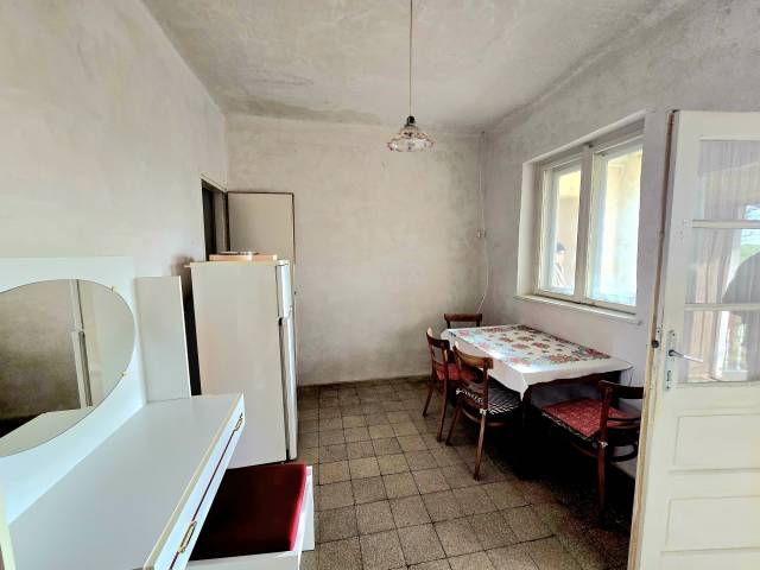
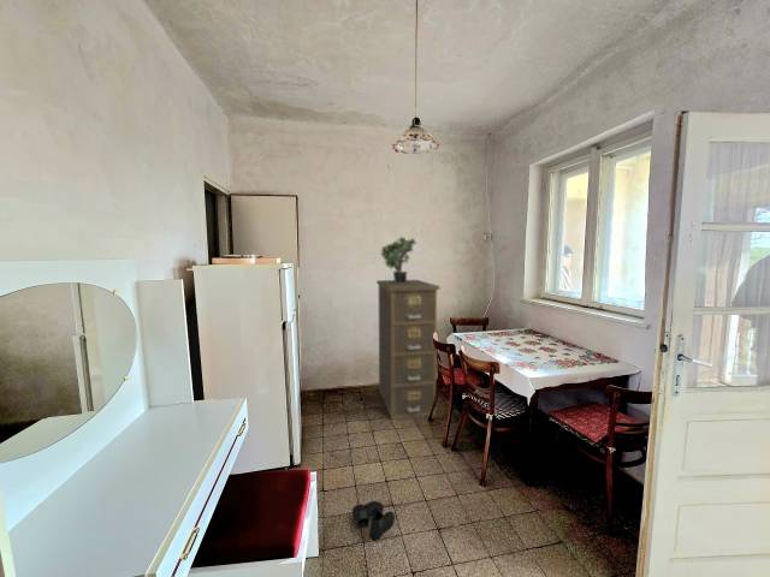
+ potted plant (401, 258)
+ boots (371, 511)
+ filing cabinet (404, 343)
